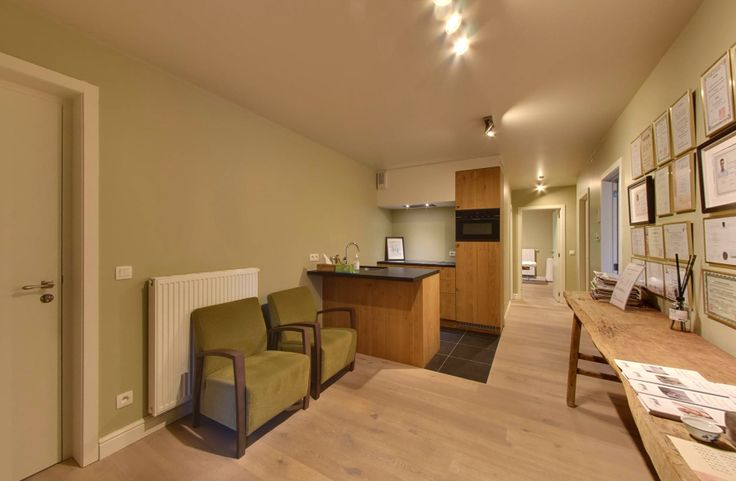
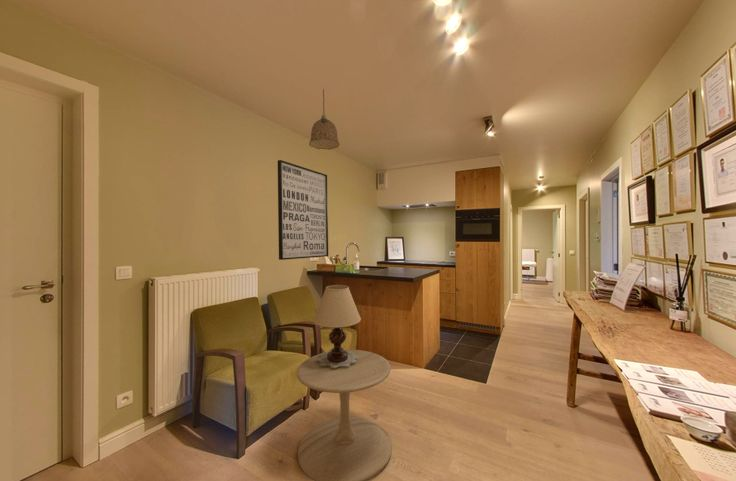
+ side table (344, 406)
+ wall art (305, 213)
+ table lamp (336, 322)
+ pendant lamp (323, 117)
